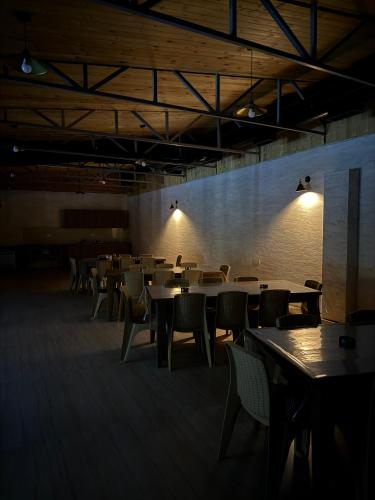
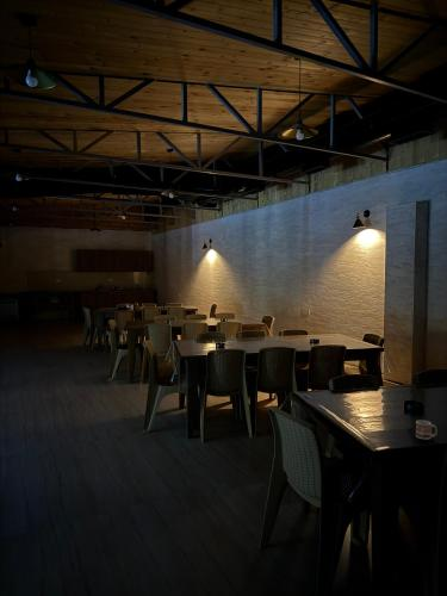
+ cup (426, 429)
